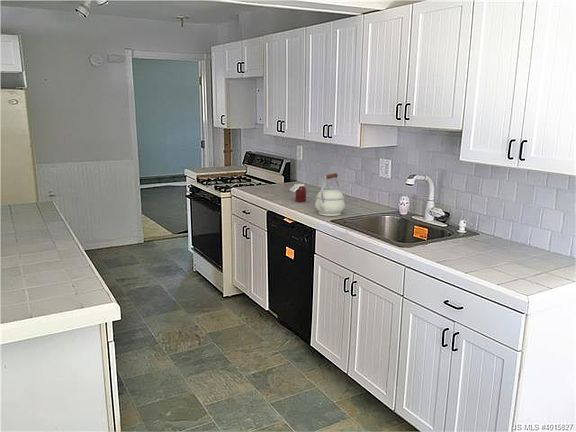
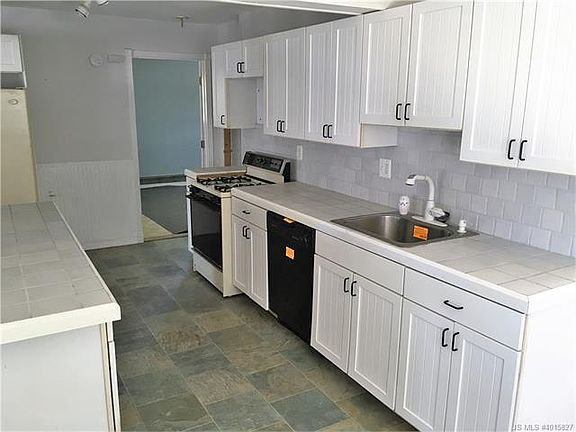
- jar (298, 192)
- kettle (329, 194)
